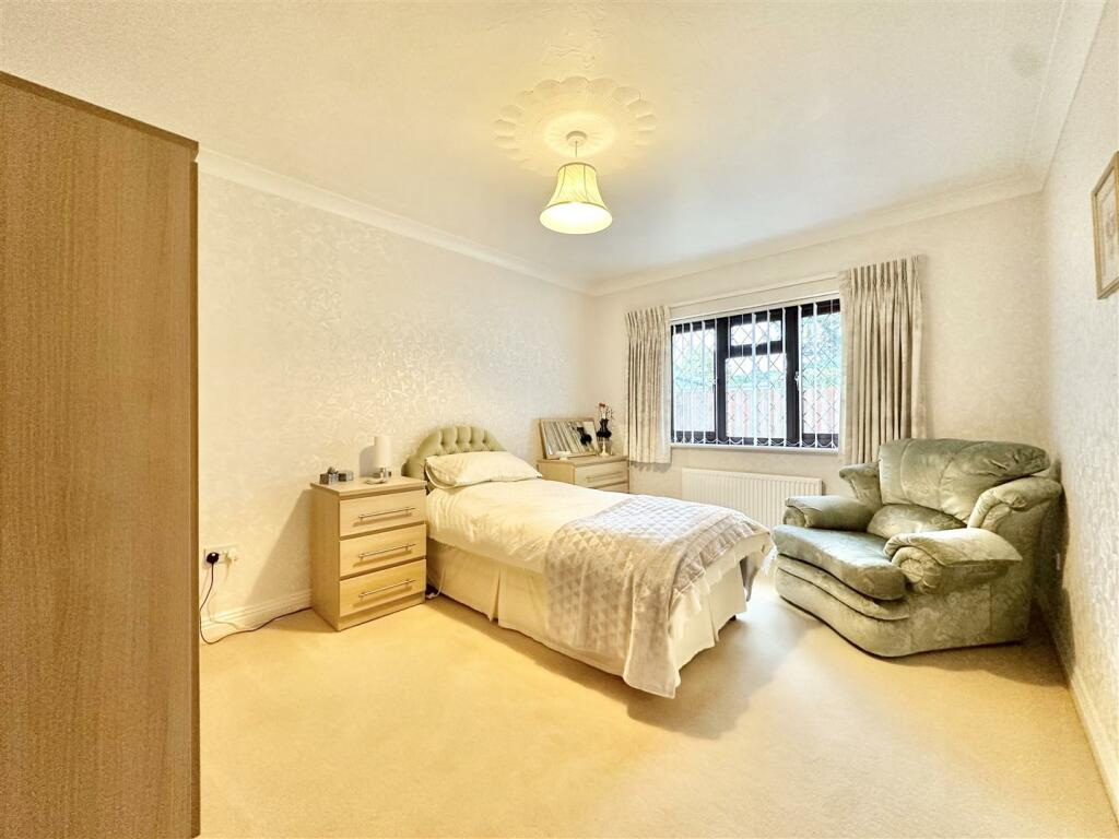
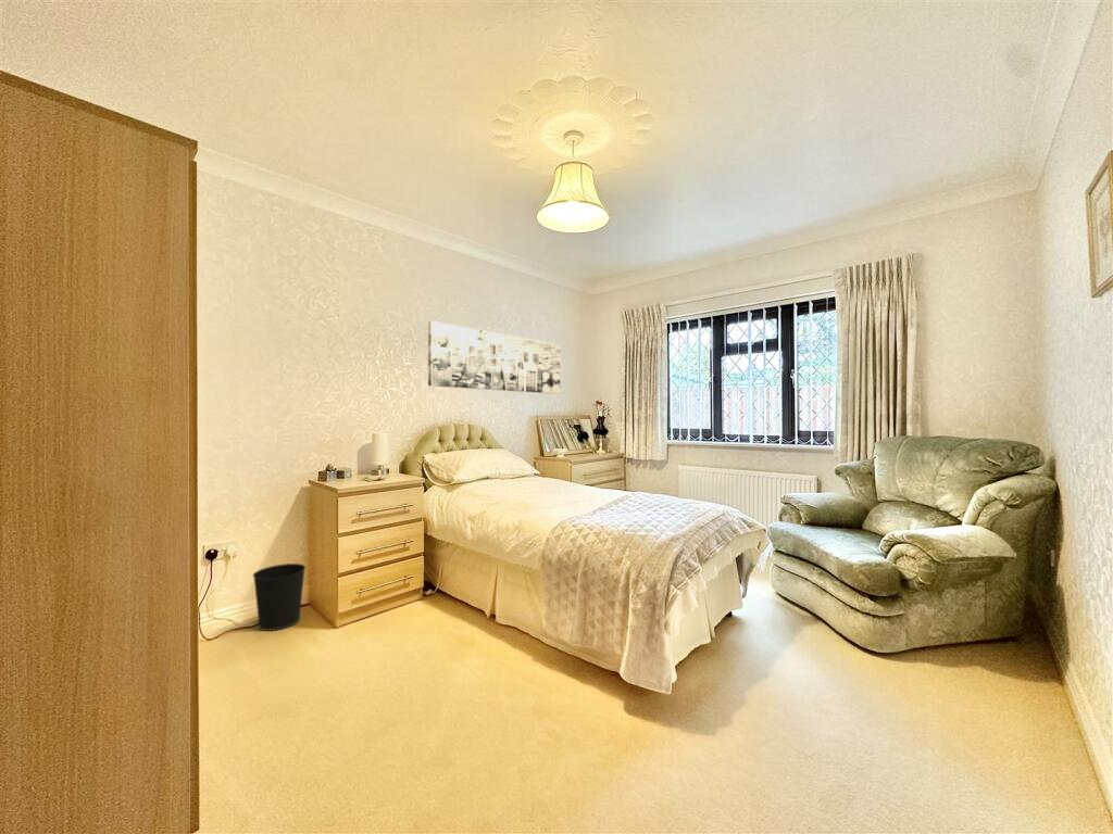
+ wastebasket (279, 596)
+ wall art (502, 362)
